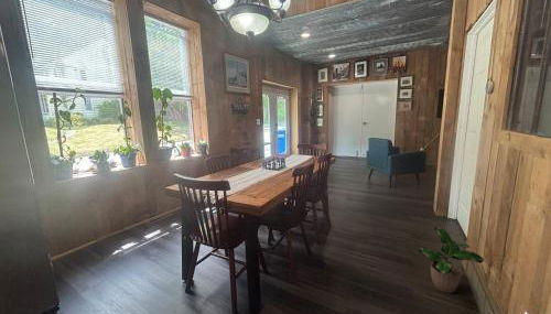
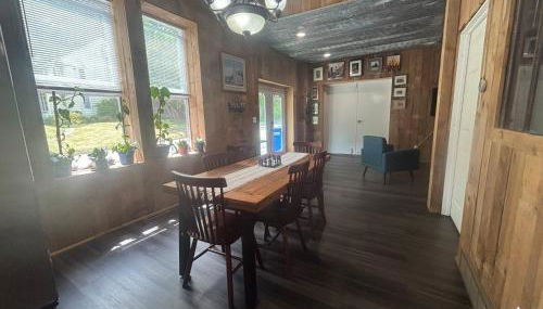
- potted plant (449, 261)
